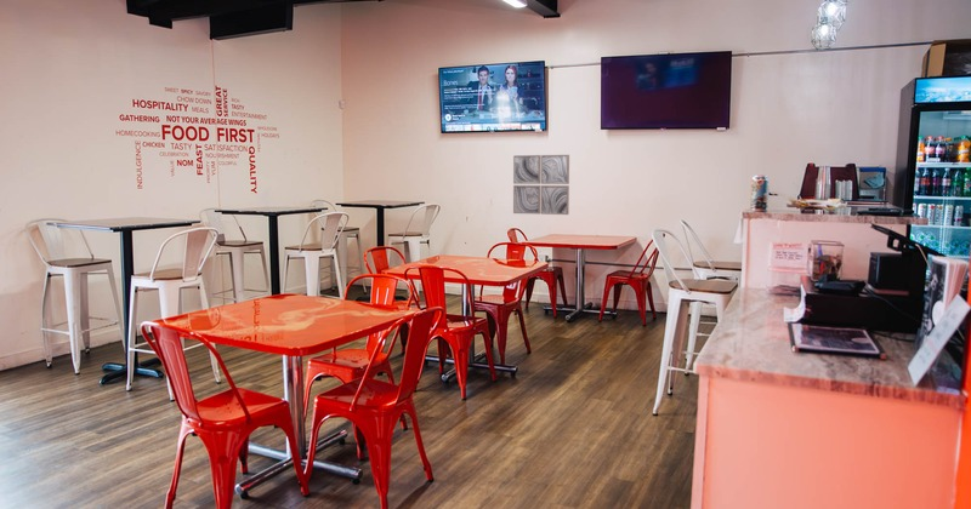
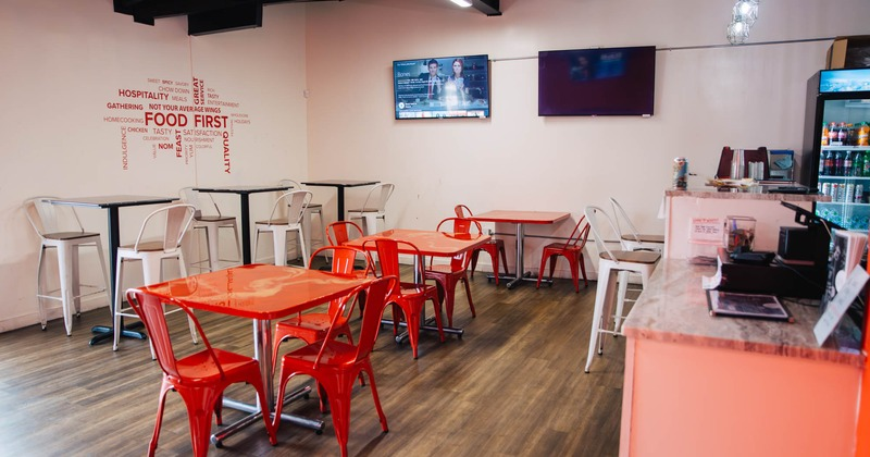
- wall art (541, 183)
